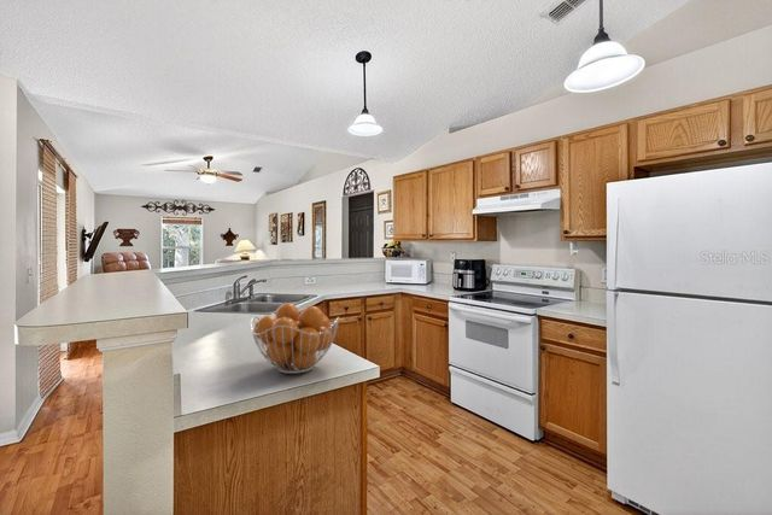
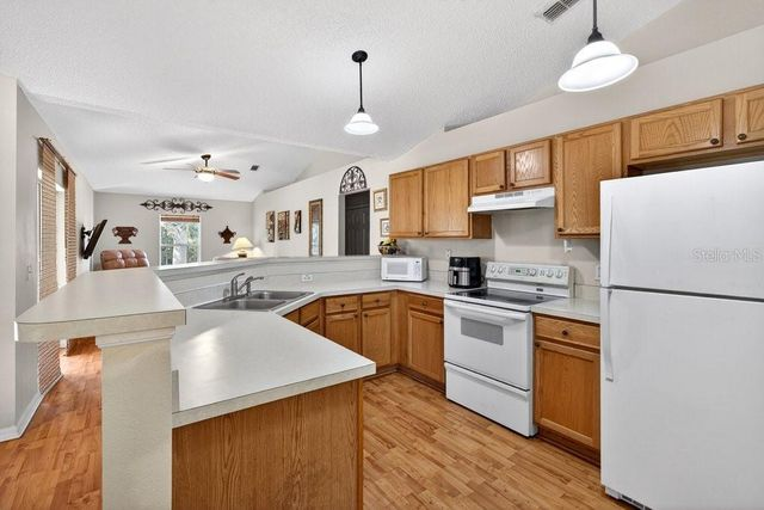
- fruit basket (296, 335)
